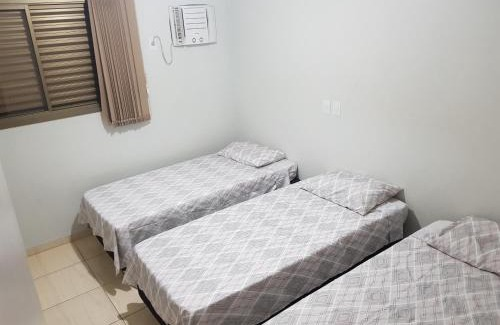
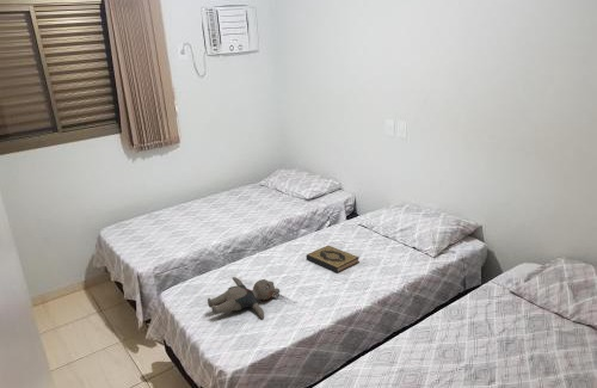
+ hardback book (332, 258)
+ teddy bear (244, 295)
